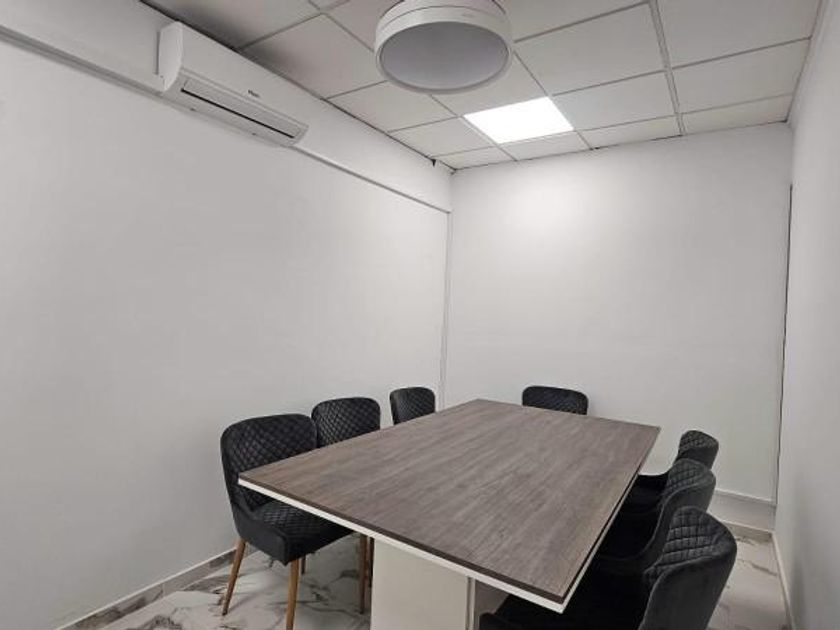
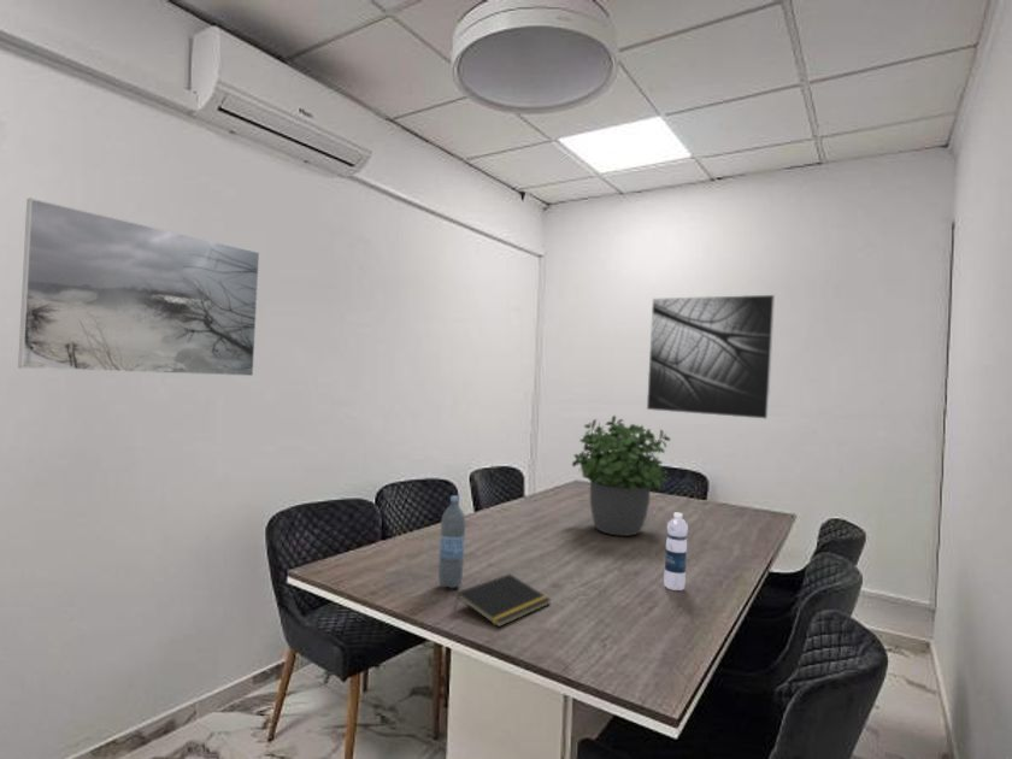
+ water bottle (452, 541)
+ water bottle (676, 549)
+ potted plant (618, 472)
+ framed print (707, 355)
+ notepad (504, 598)
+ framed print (157, 301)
